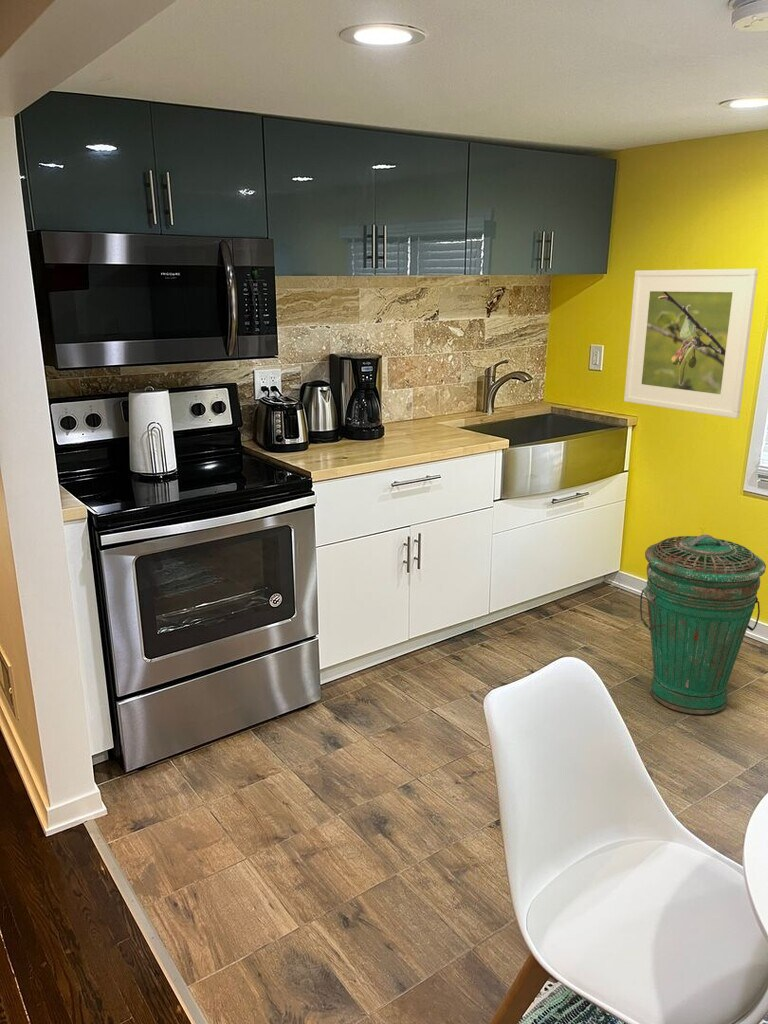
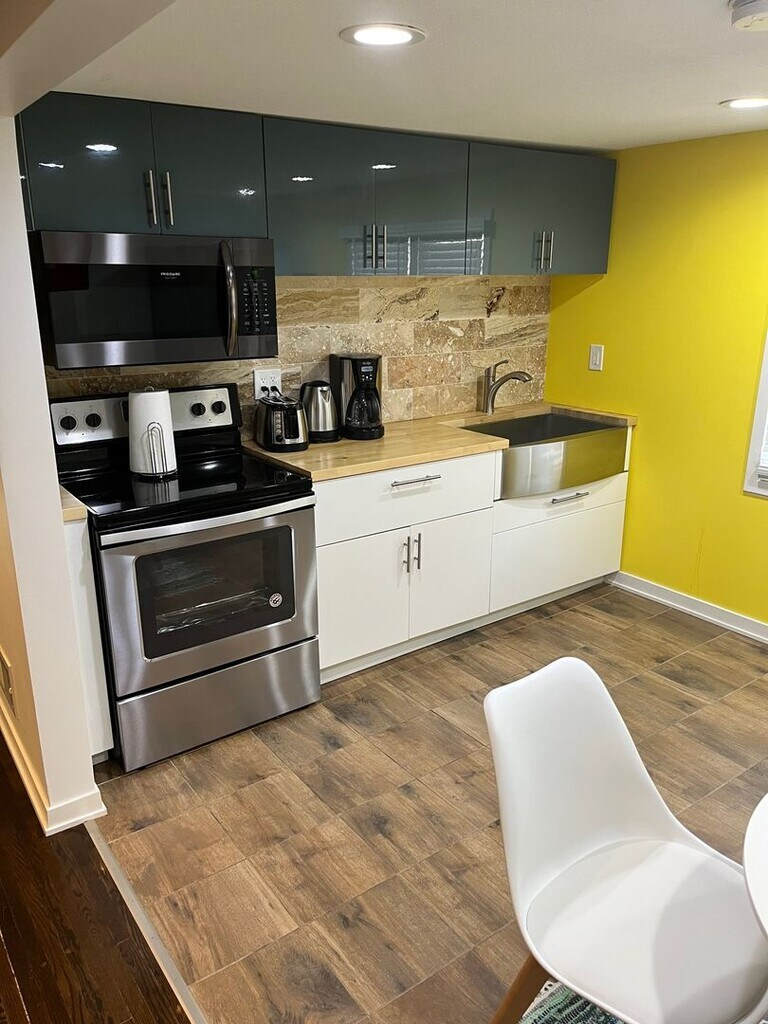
- trash can (696, 618)
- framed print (685, 341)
